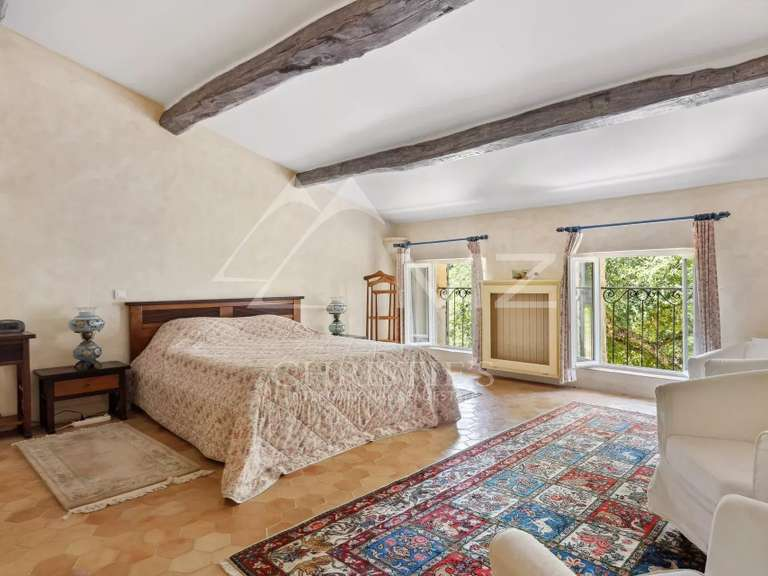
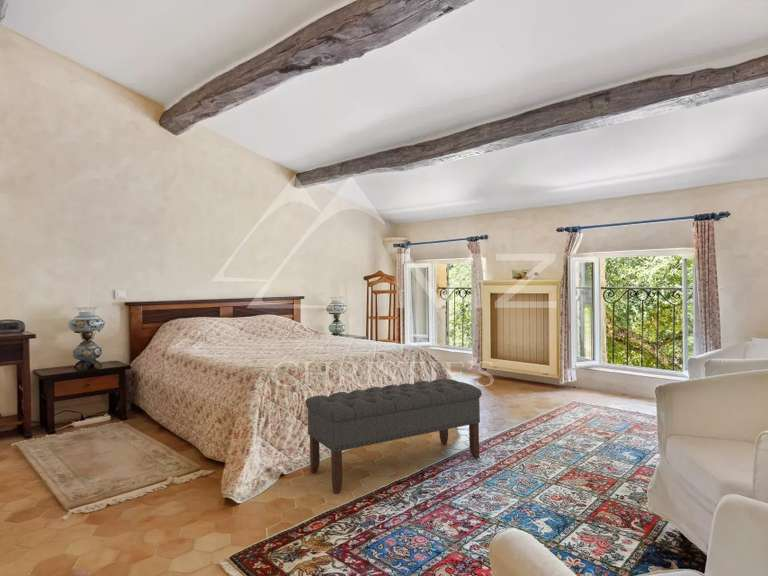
+ bench (396, 427)
